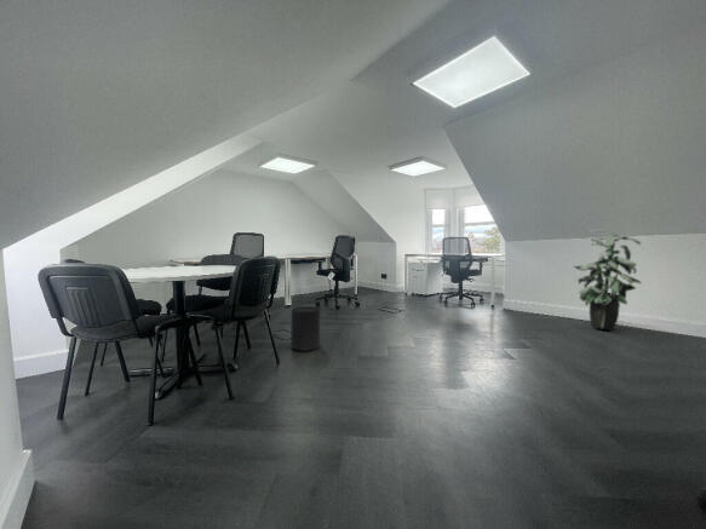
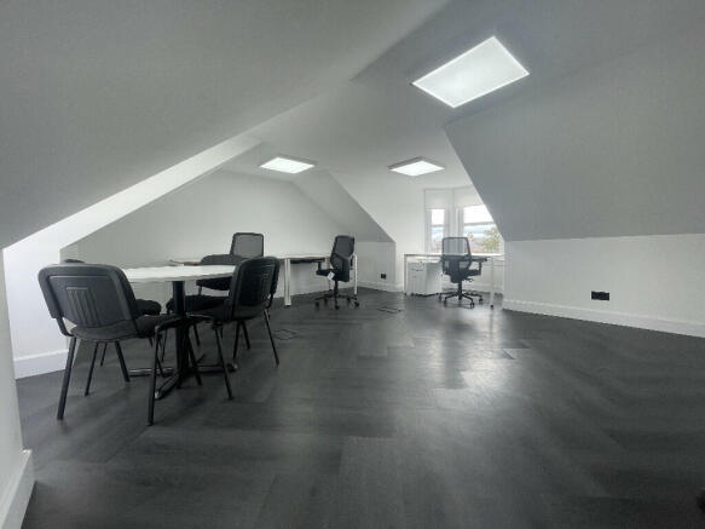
- indoor plant (603, 280)
- trash can (305, 327)
